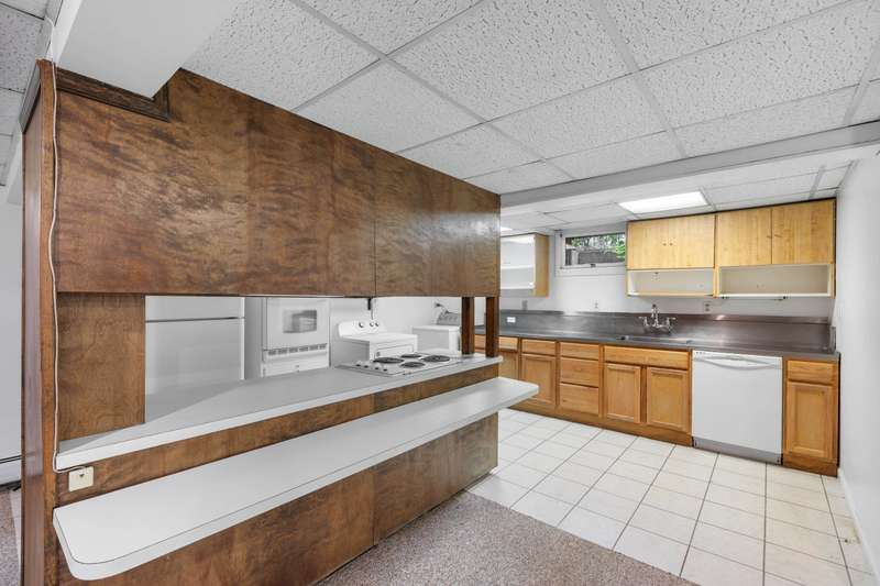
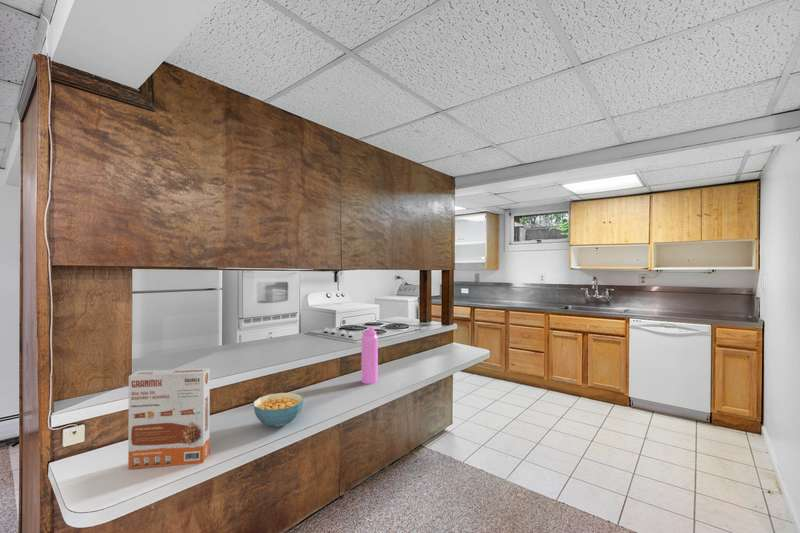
+ cereal bowl (278, 412)
+ water bottle (369, 354)
+ cereal box (170, 416)
